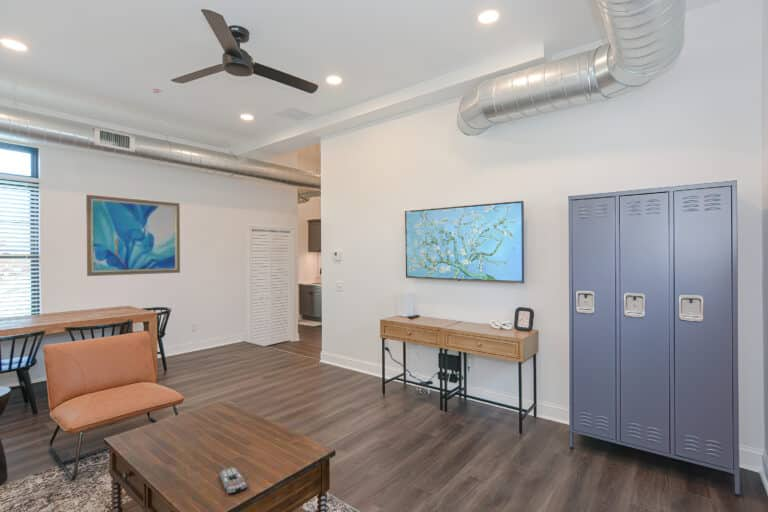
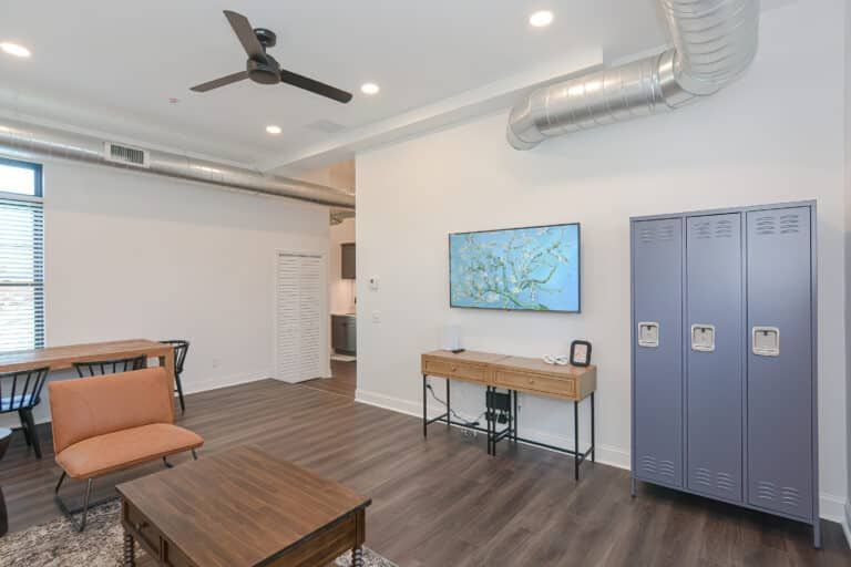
- remote control (232, 479)
- wall art (137, 236)
